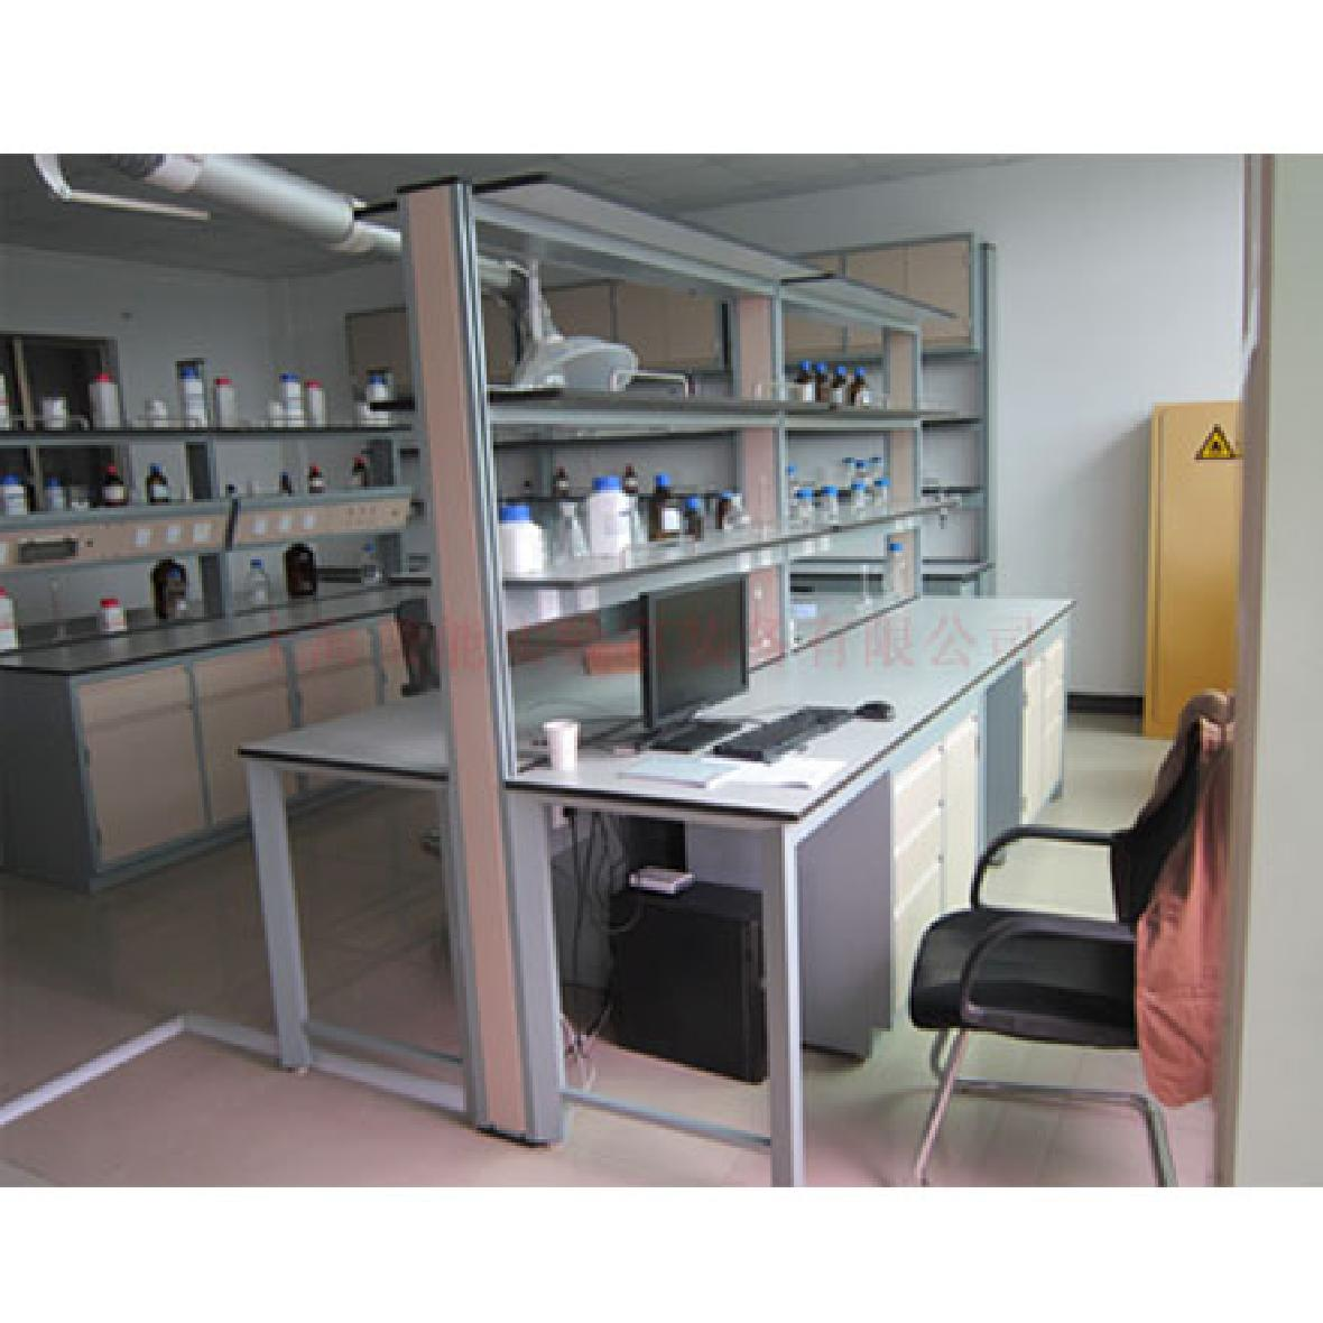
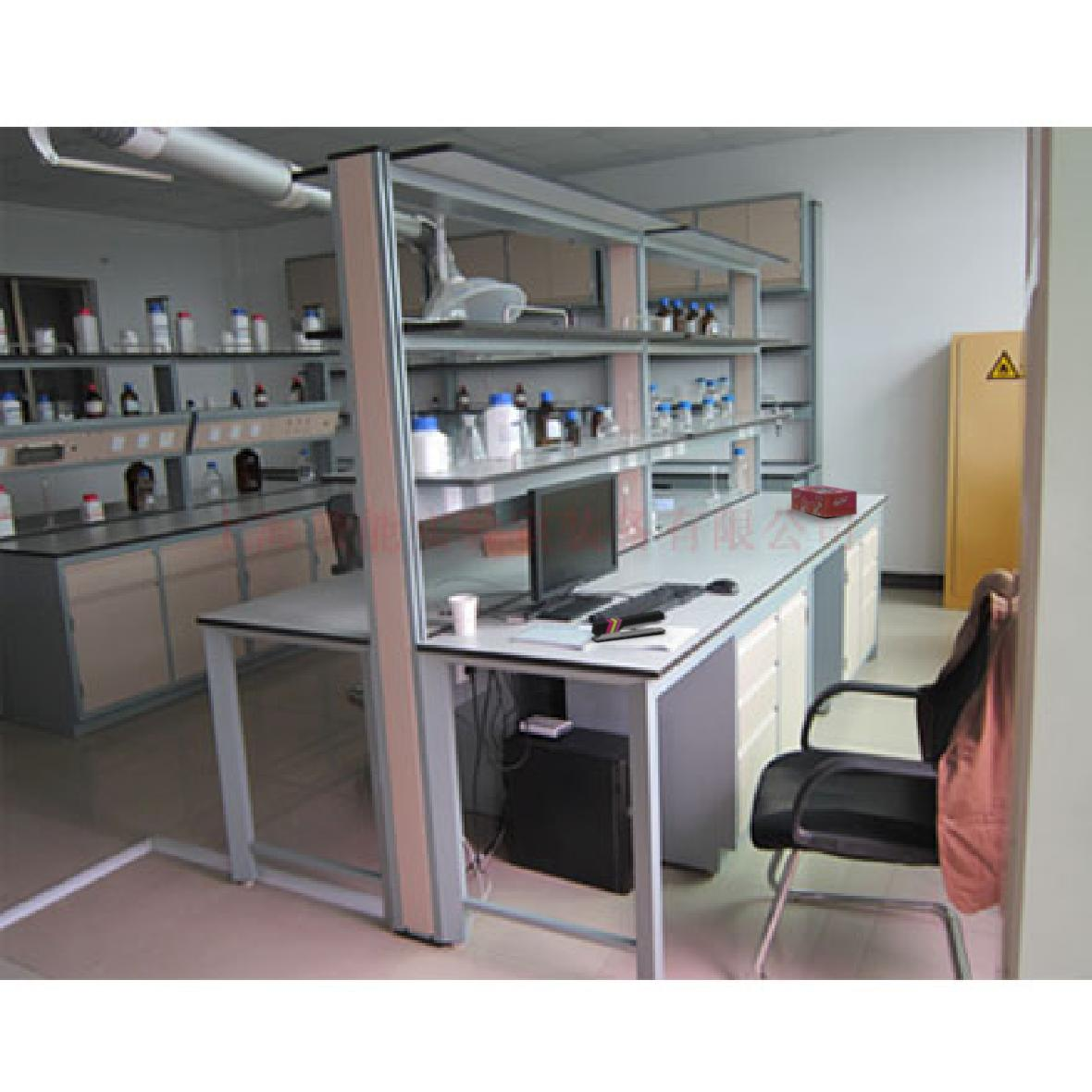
+ tissue box (823, 501)
+ stapler (628, 626)
